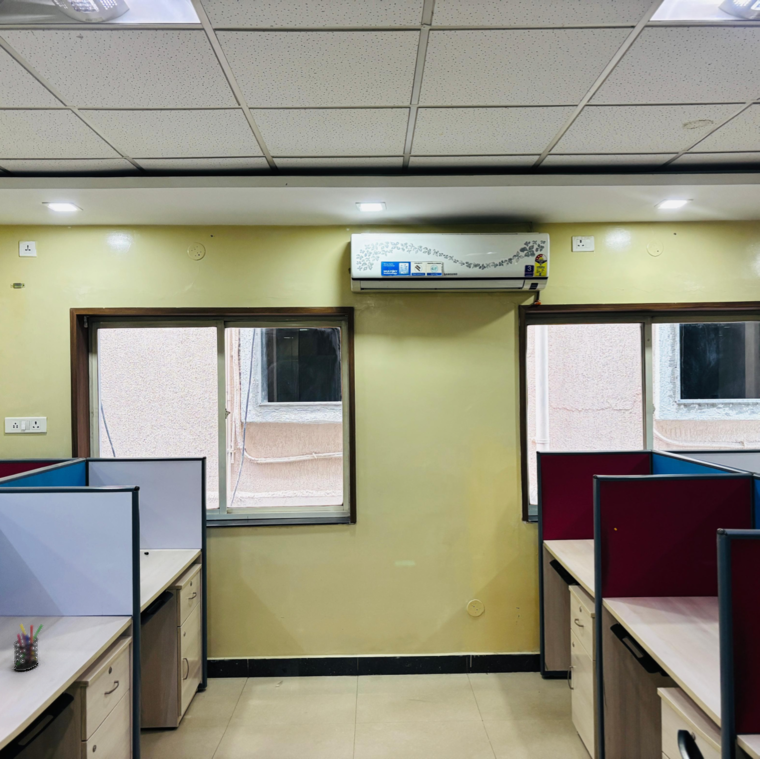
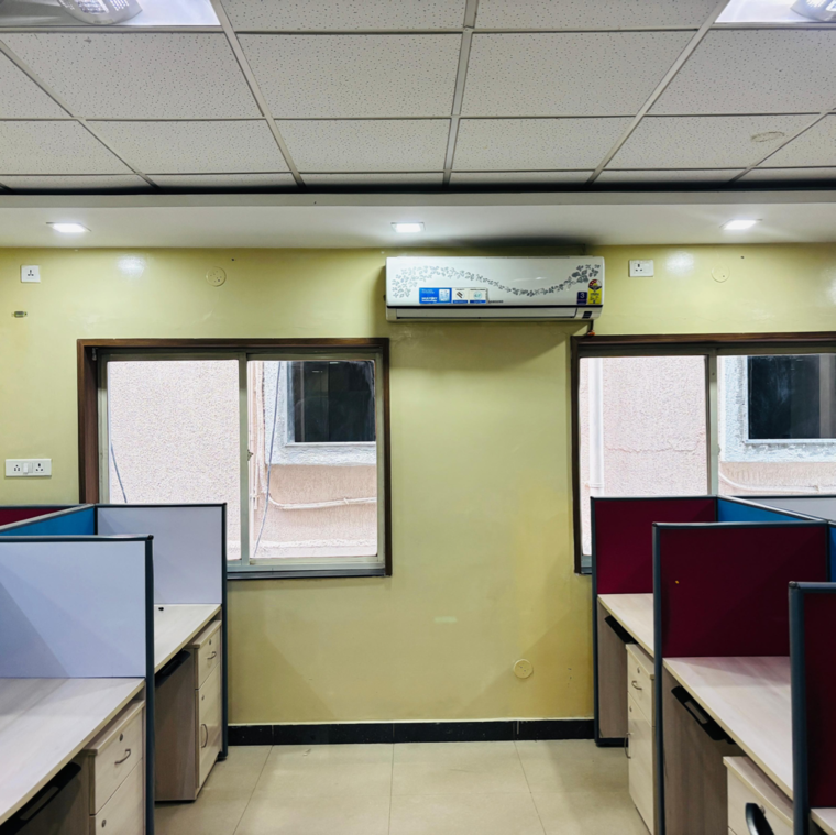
- pen holder (29, 643)
